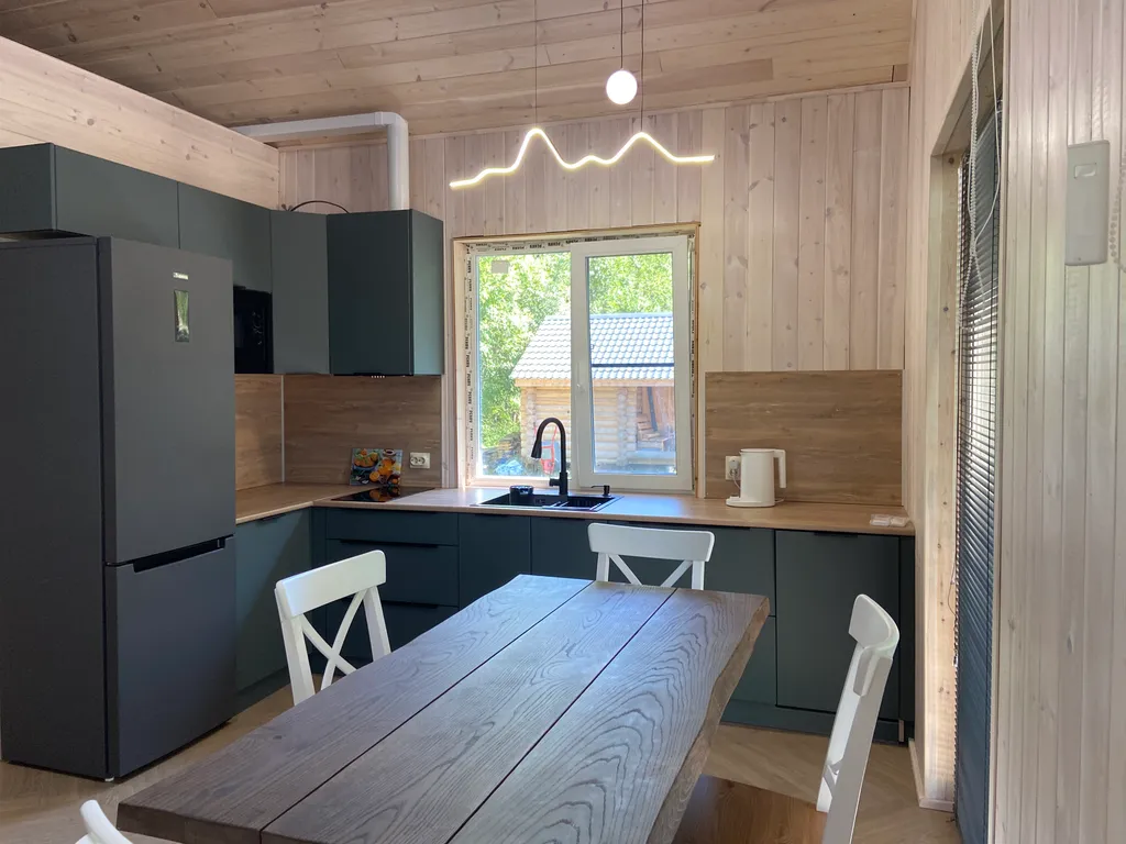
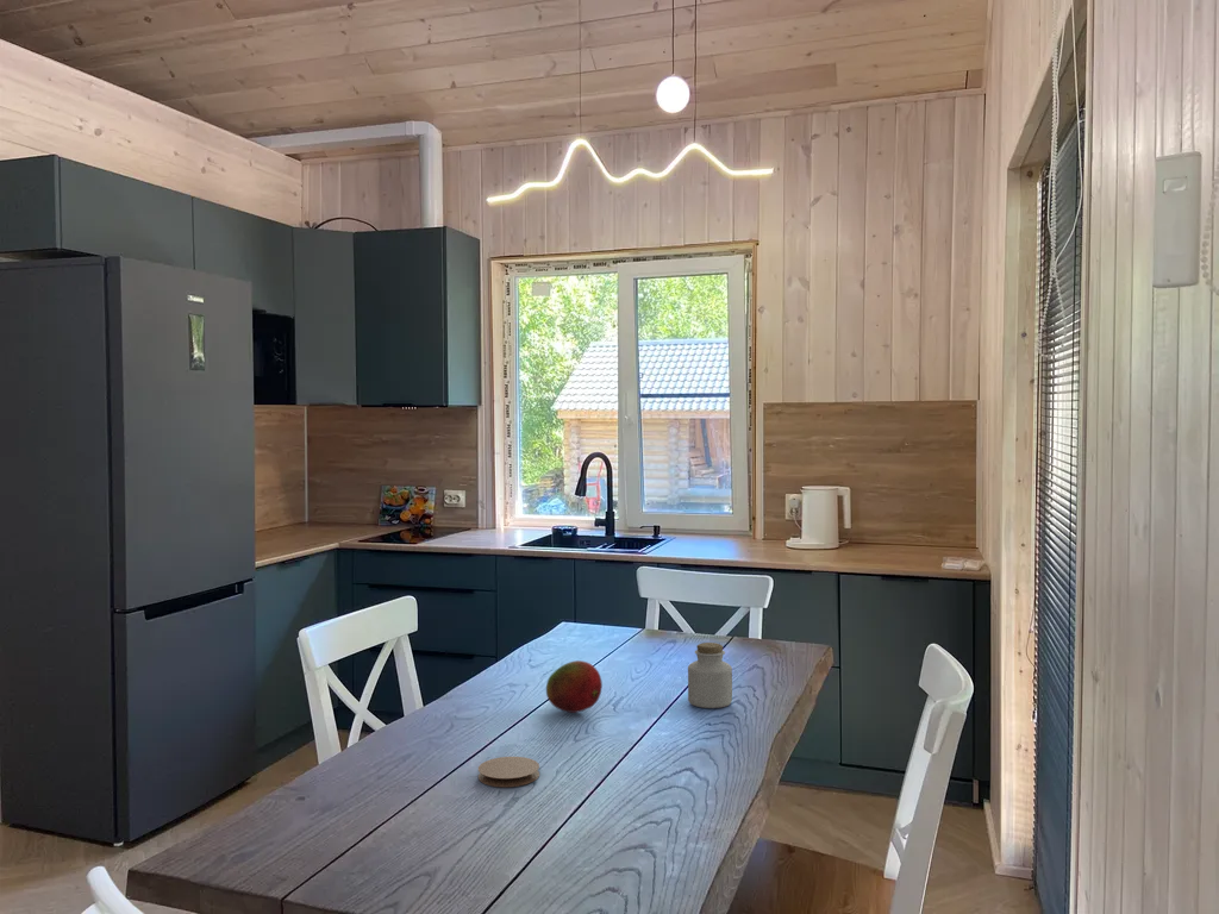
+ fruit (573, 686)
+ jar (709, 672)
+ coaster (508, 771)
